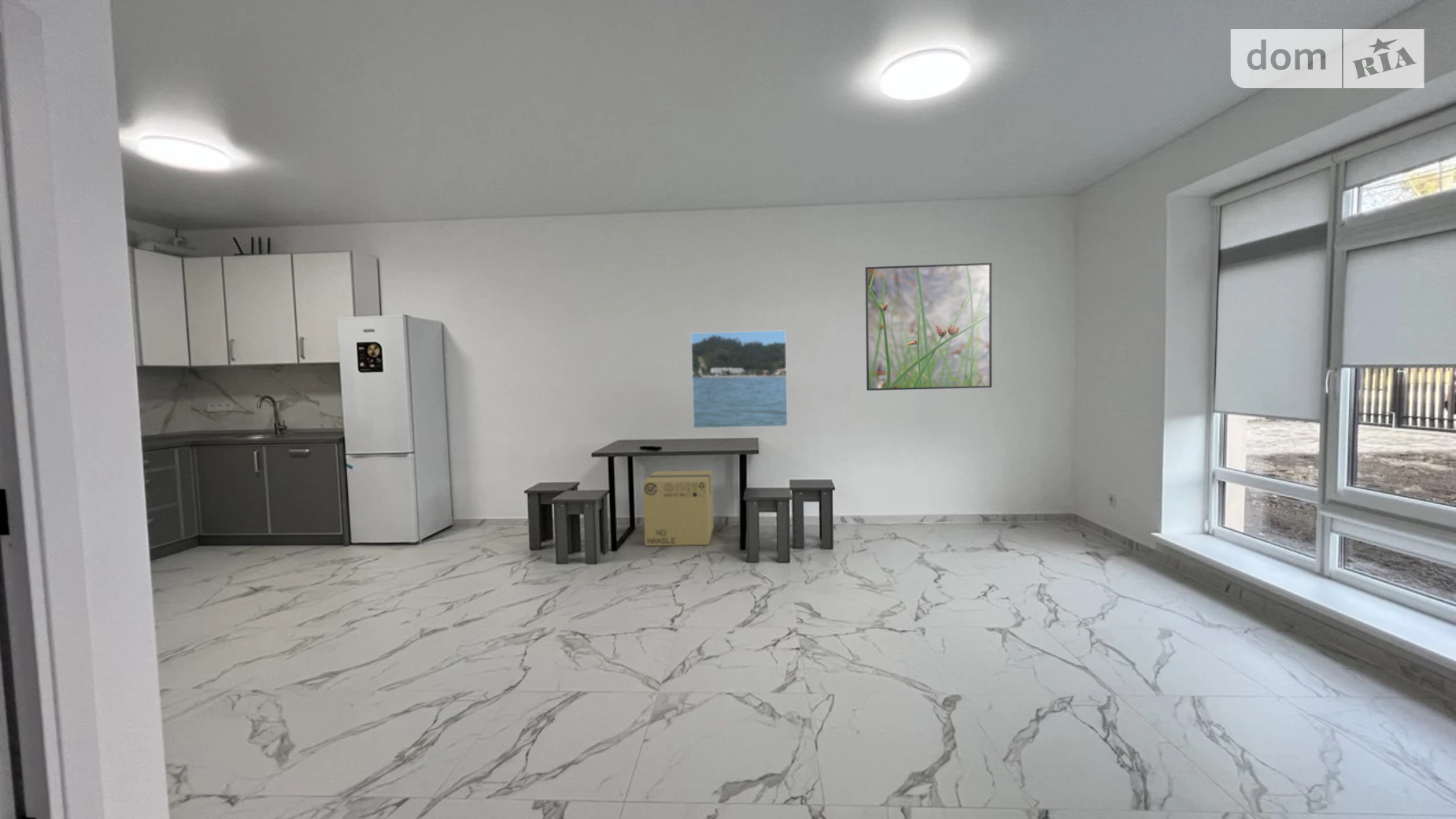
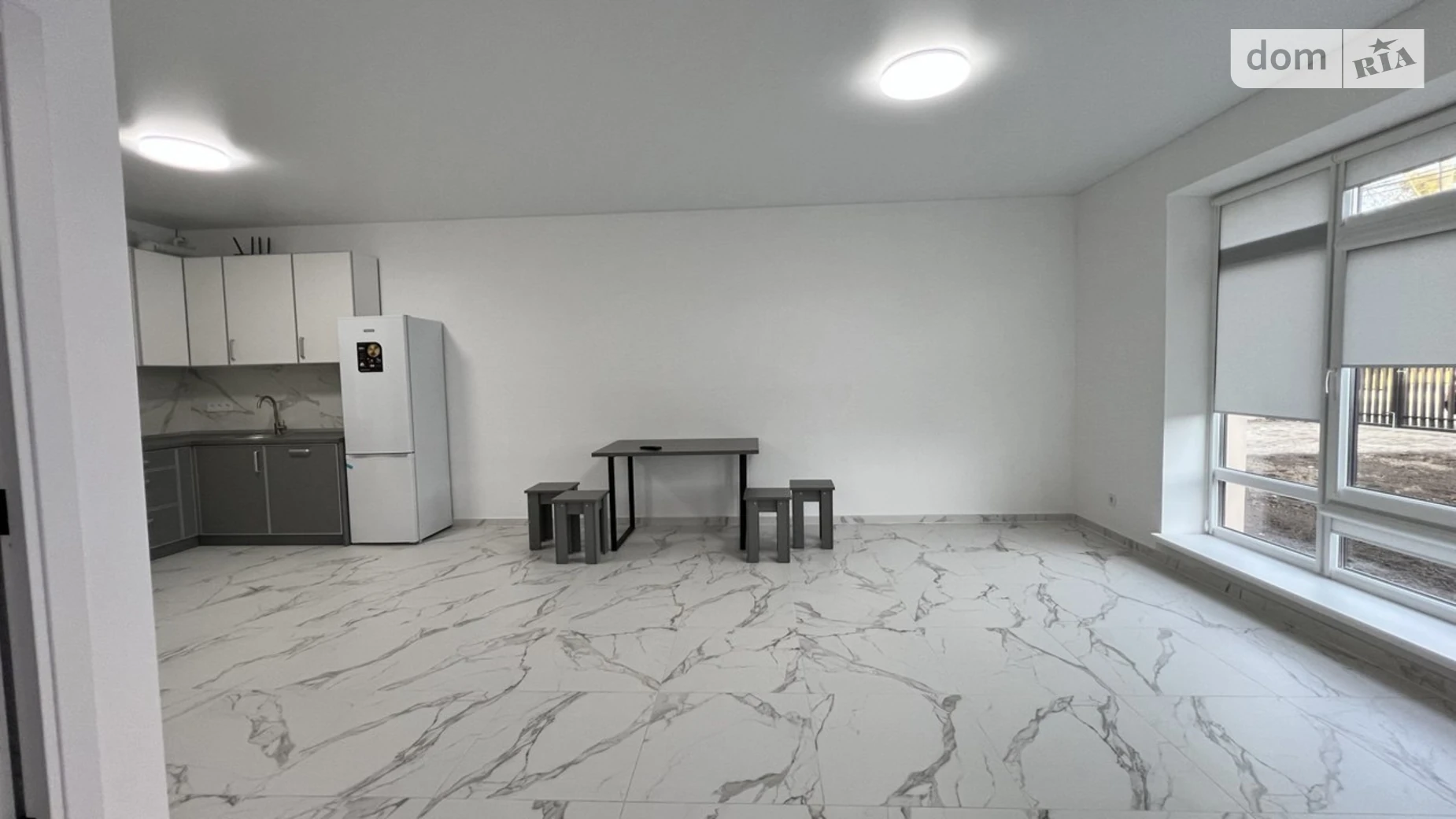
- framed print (739, 380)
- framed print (928, 327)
- cardboard box (680, 506)
